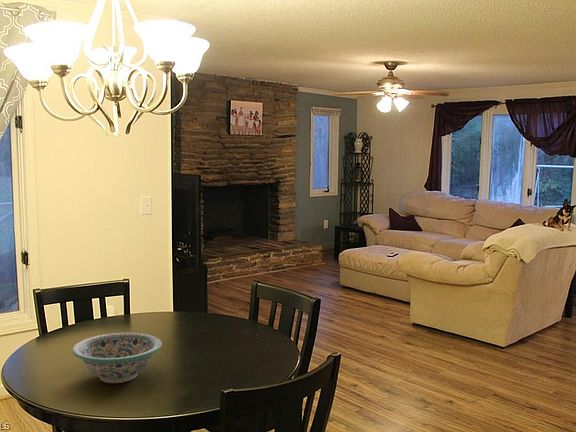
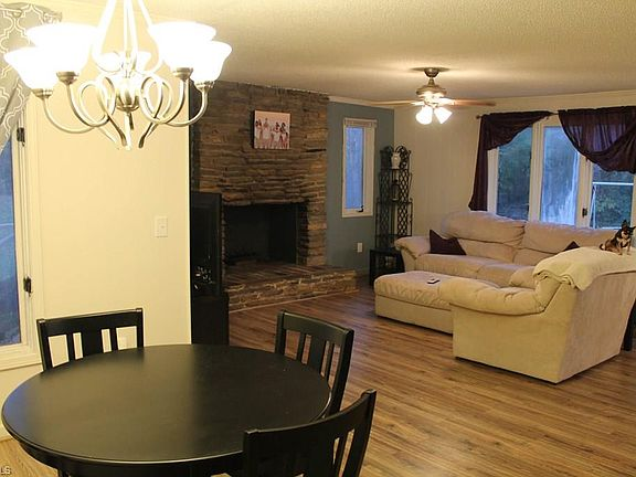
- decorative bowl (118, 360)
